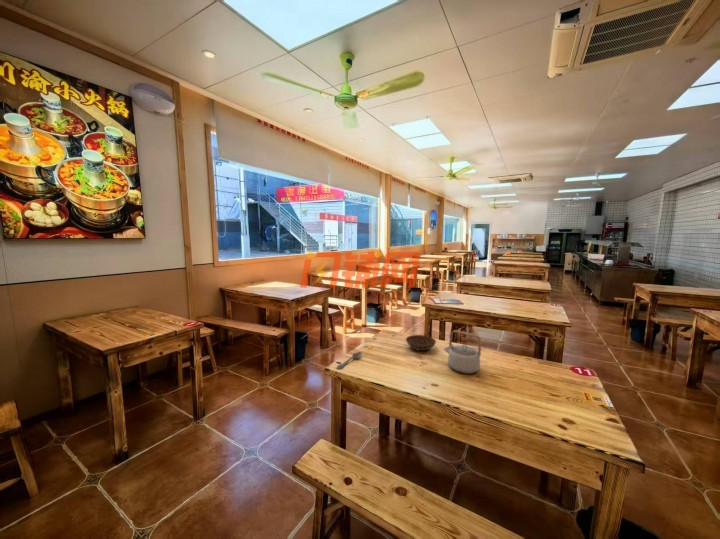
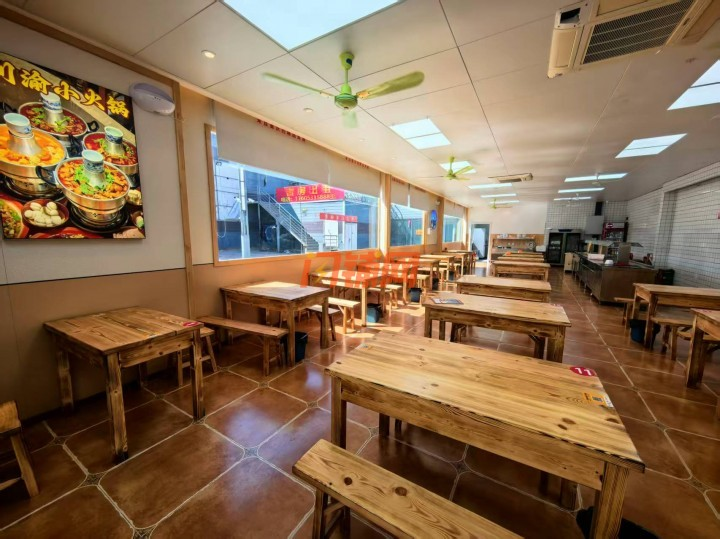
- spoon (349, 360)
- teapot (461, 349)
- bowl (420, 343)
